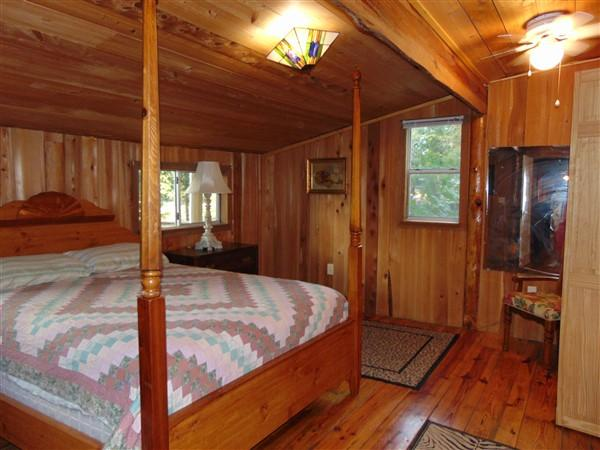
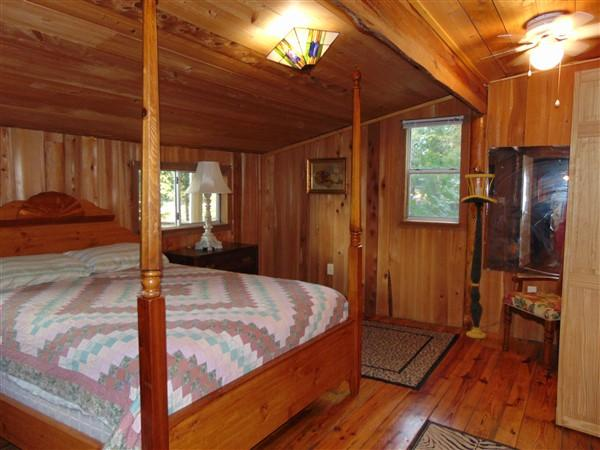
+ floor lamp (477, 253)
